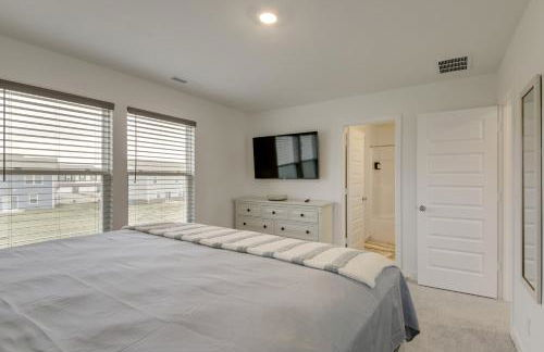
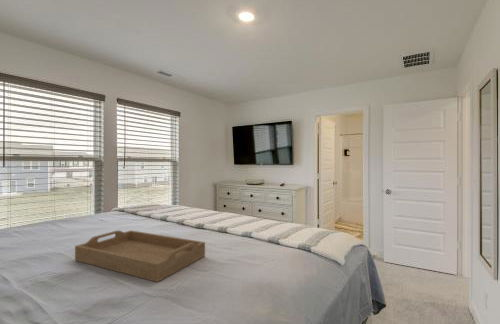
+ serving tray (141, 248)
